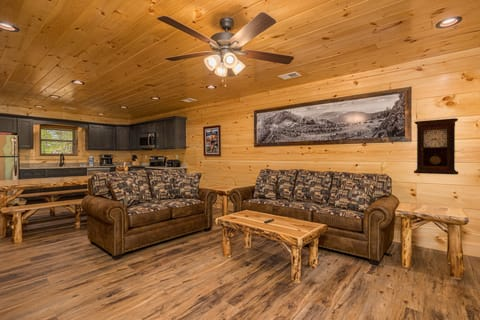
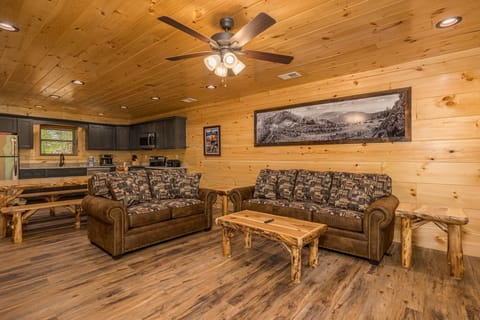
- pendulum clock (435, 147)
